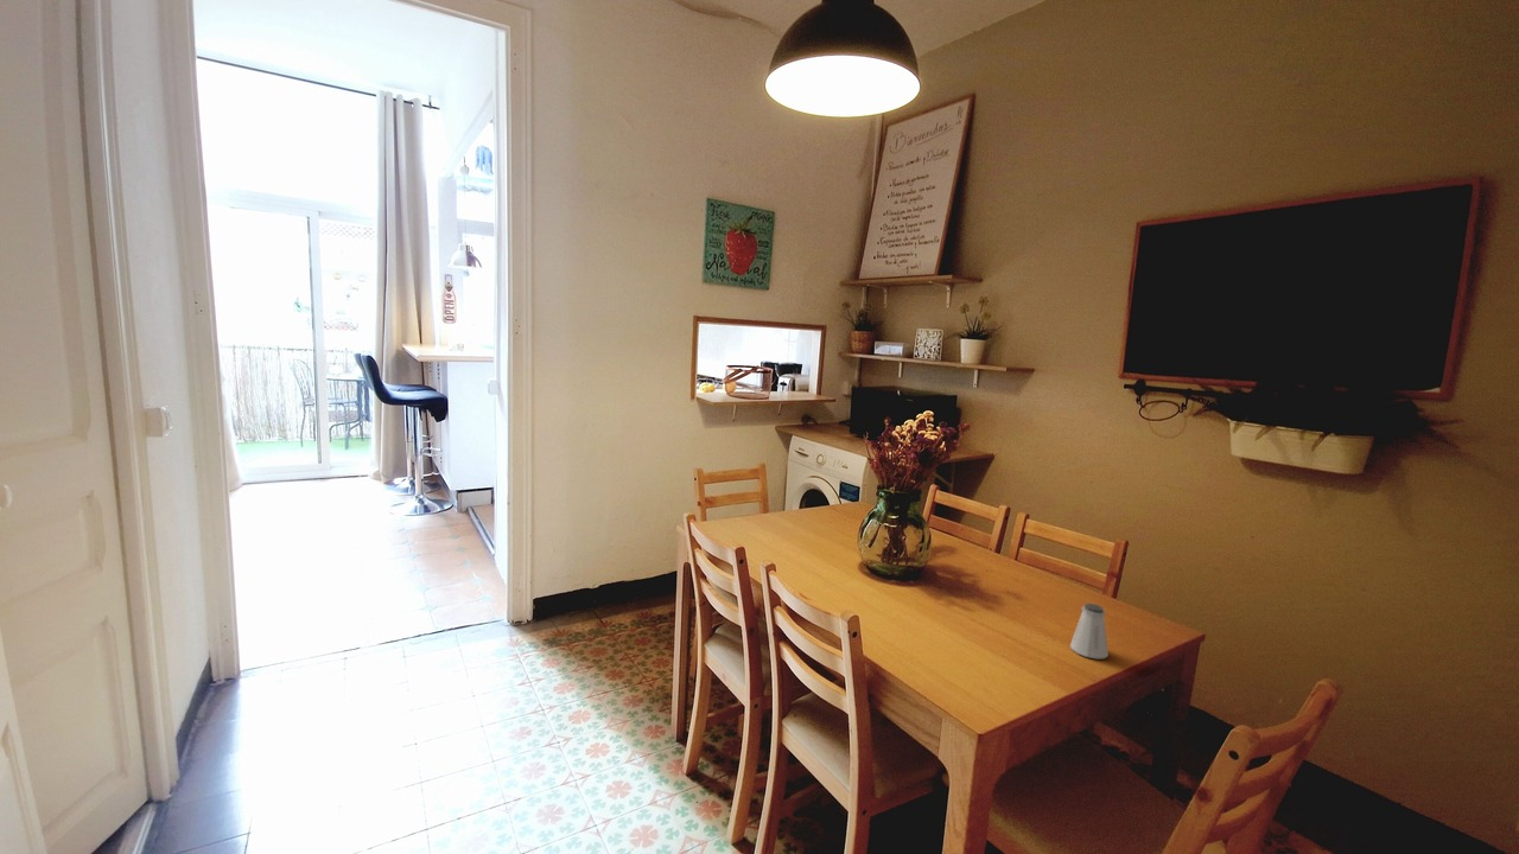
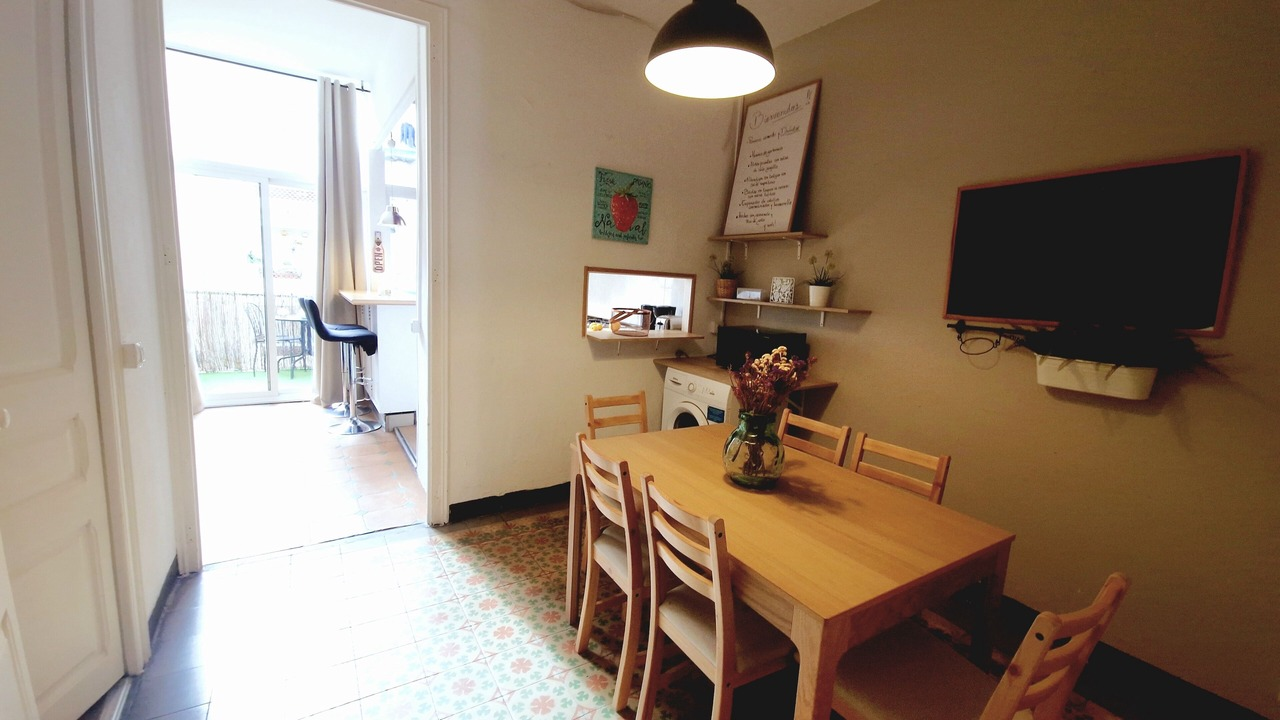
- saltshaker (1091, 629)
